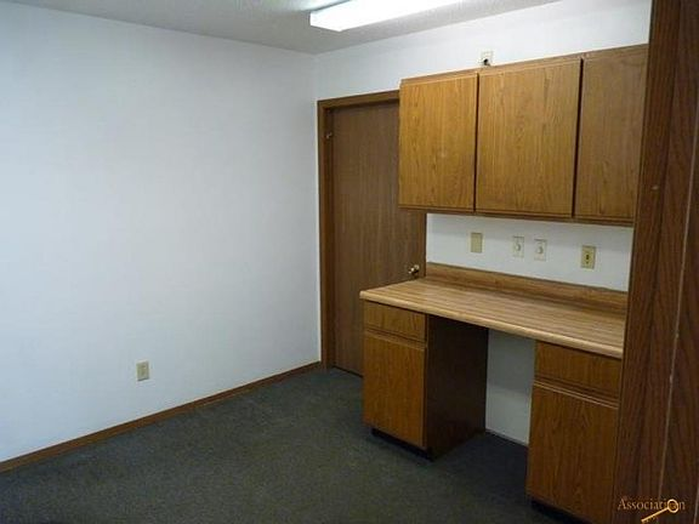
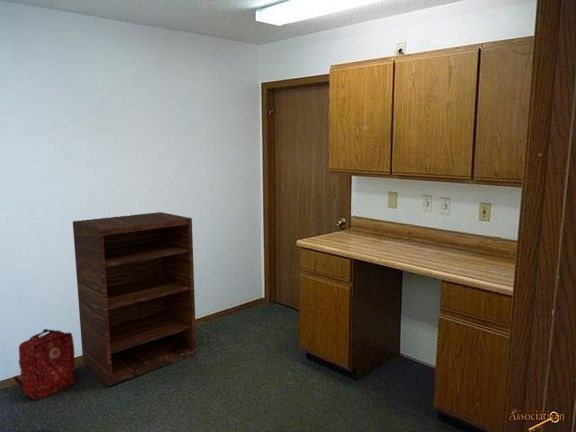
+ backpack (44, 358)
+ shelving unit (137, 290)
